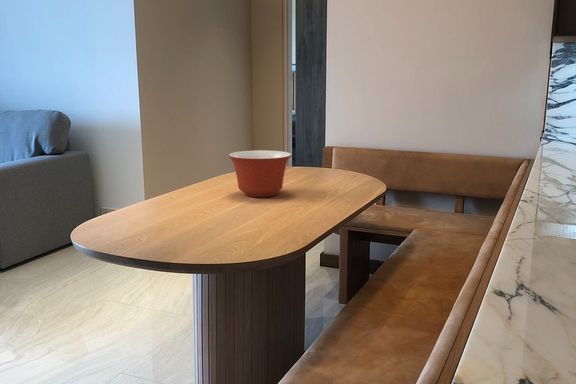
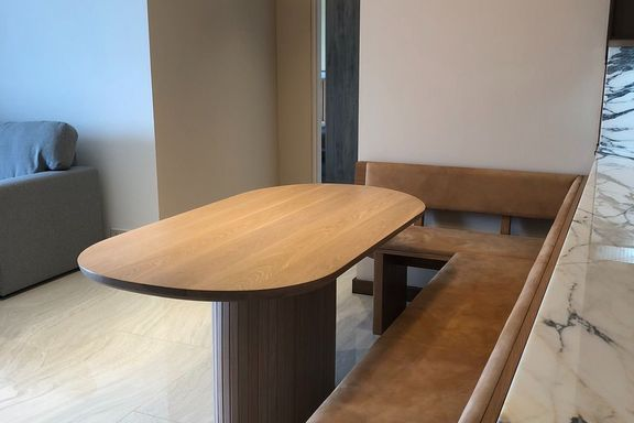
- mixing bowl (260, 174)
